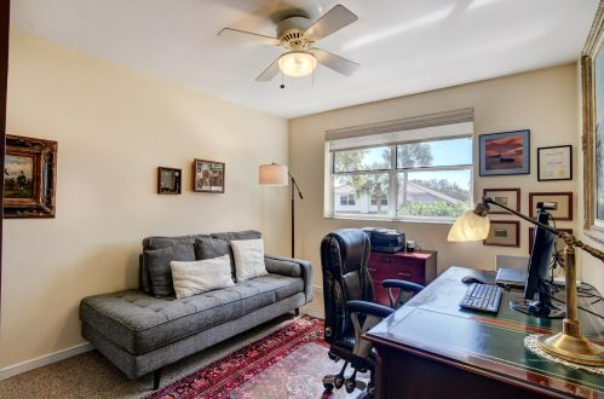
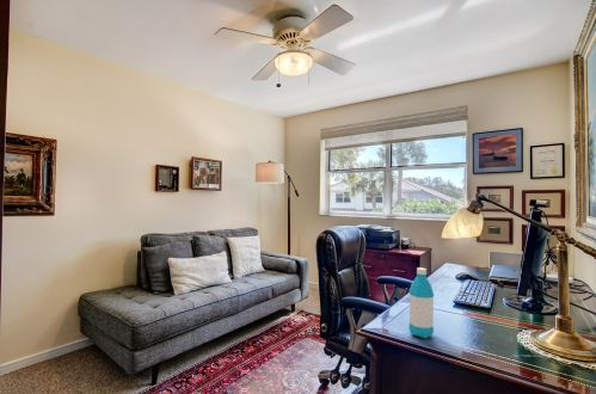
+ water bottle (420, 301)
